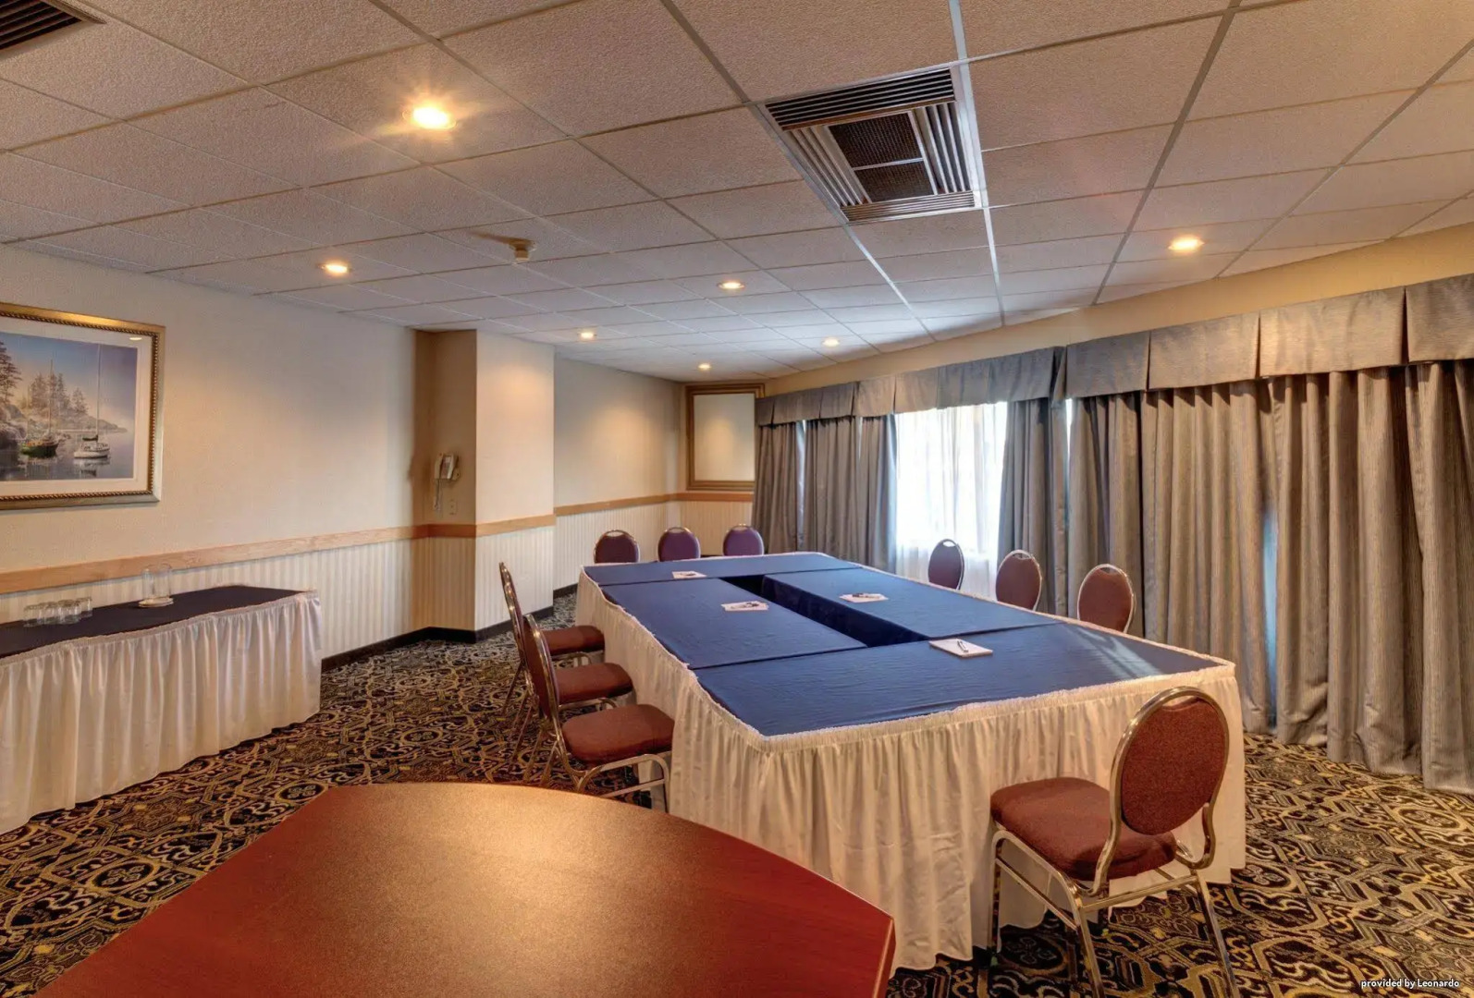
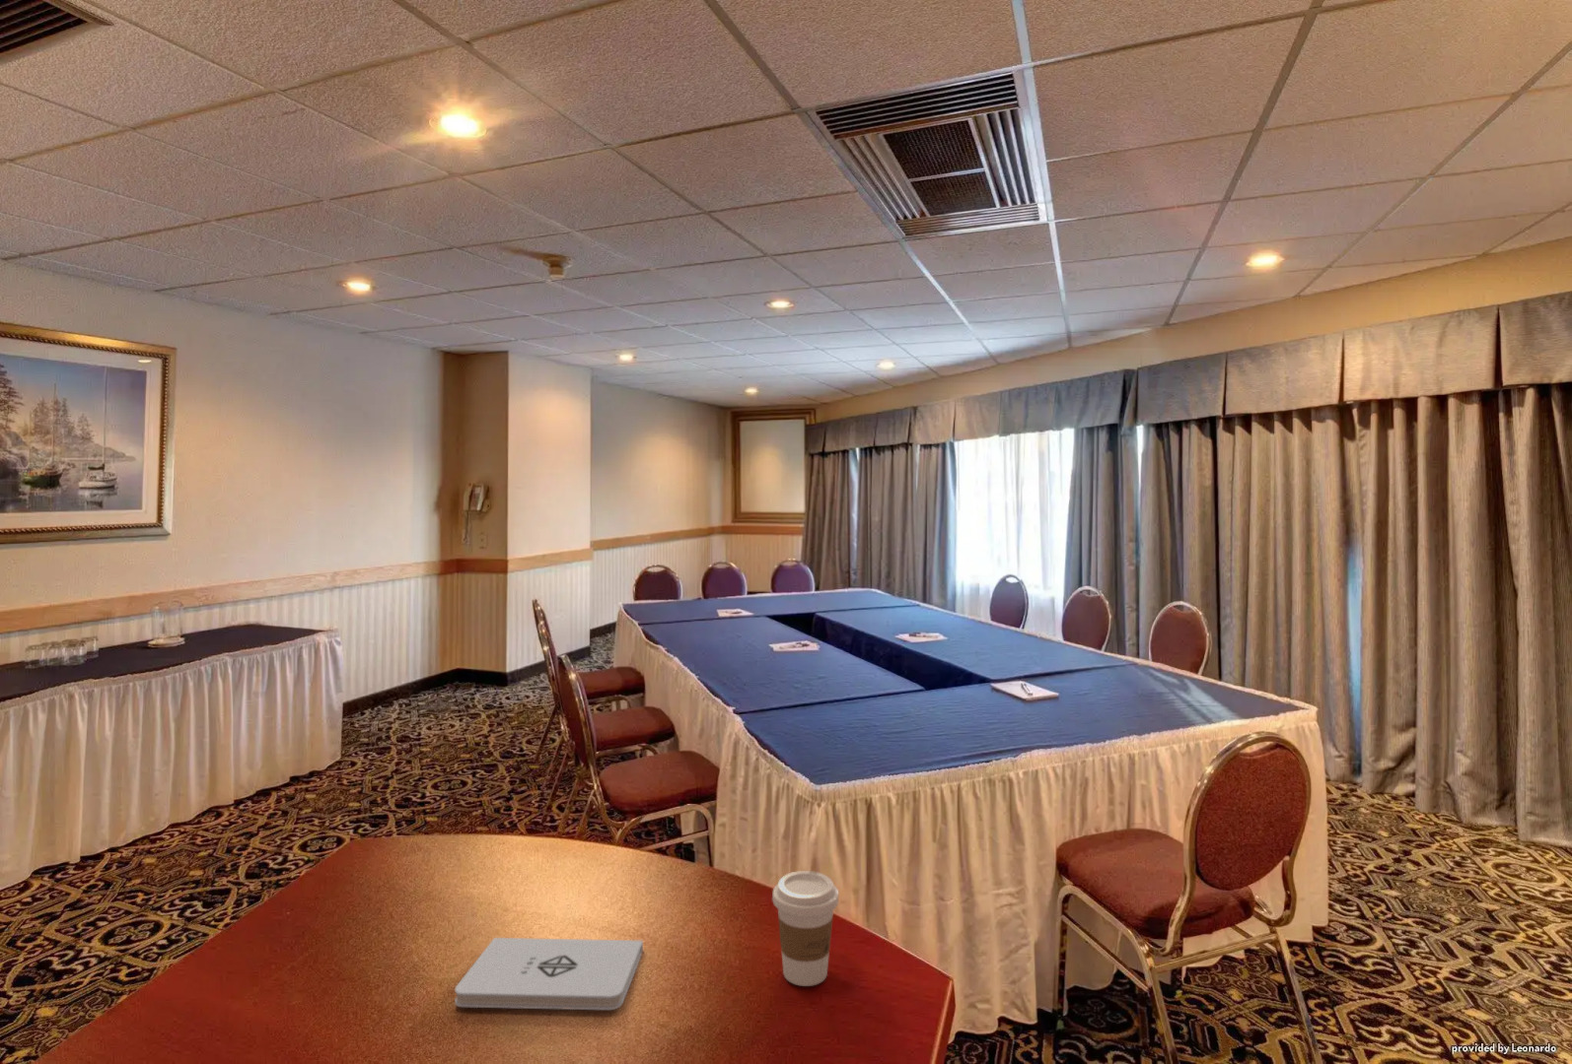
+ coffee cup (804, 929)
+ notepad (553, 971)
